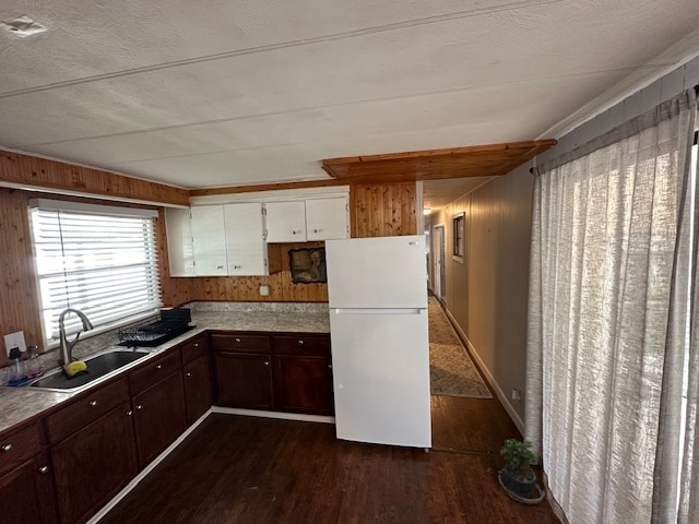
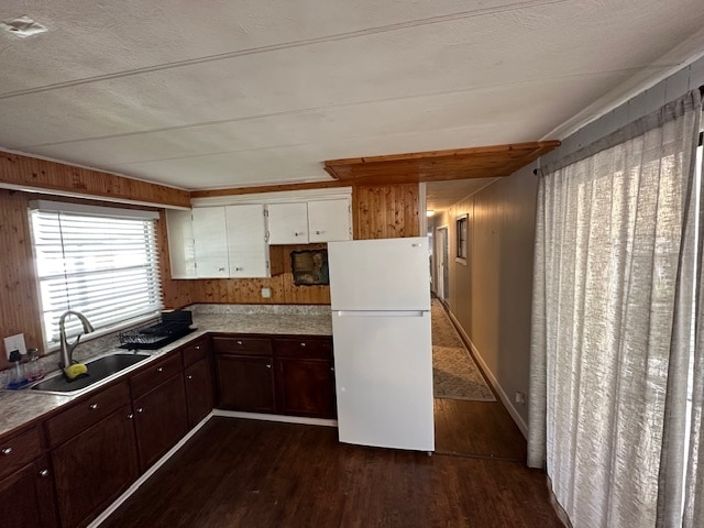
- potted plant (516, 462)
